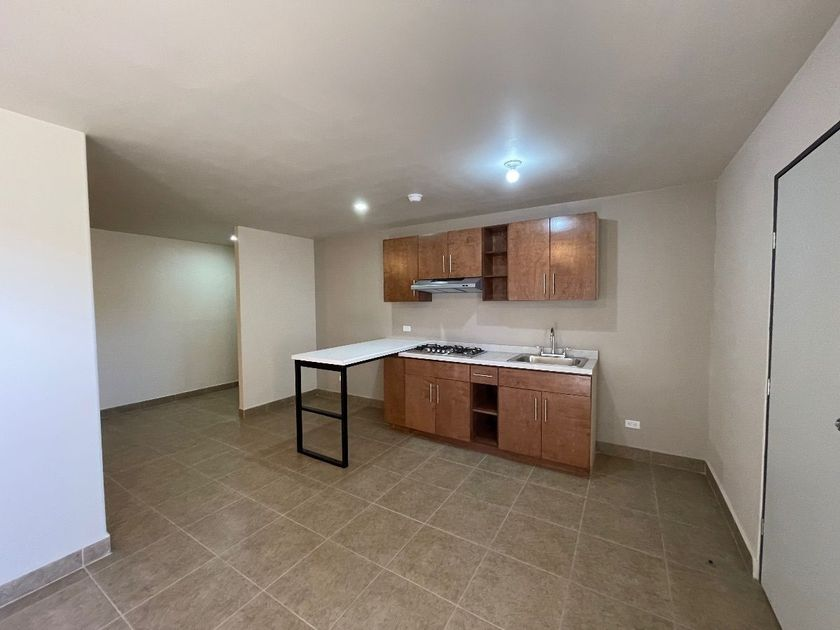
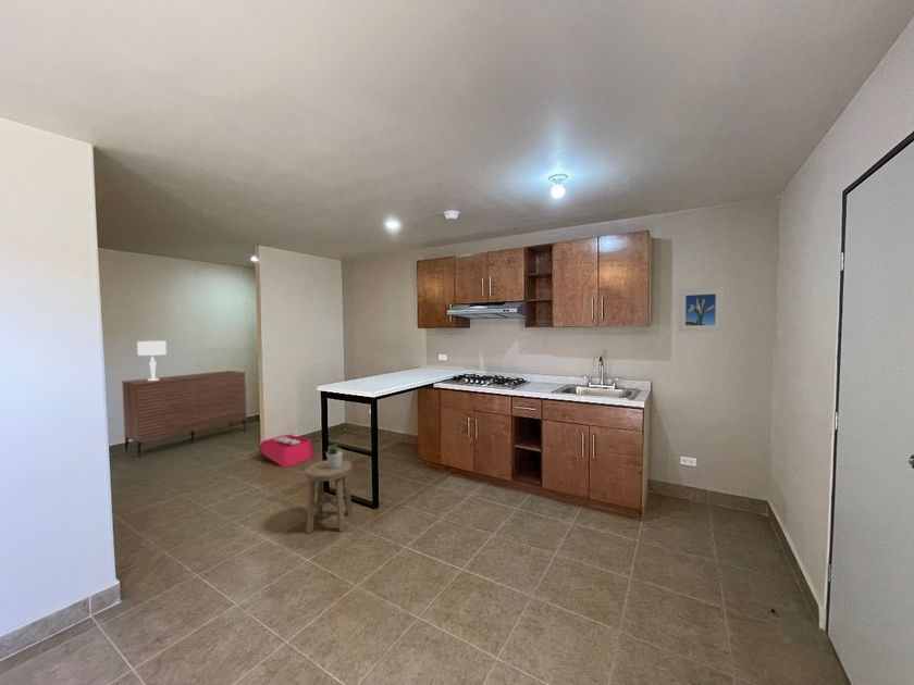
+ stool (329, 496)
+ potted plant (333, 453)
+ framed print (700, 310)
+ storage bin (288, 447)
+ sideboard (190, 408)
+ table lamp (152, 360)
